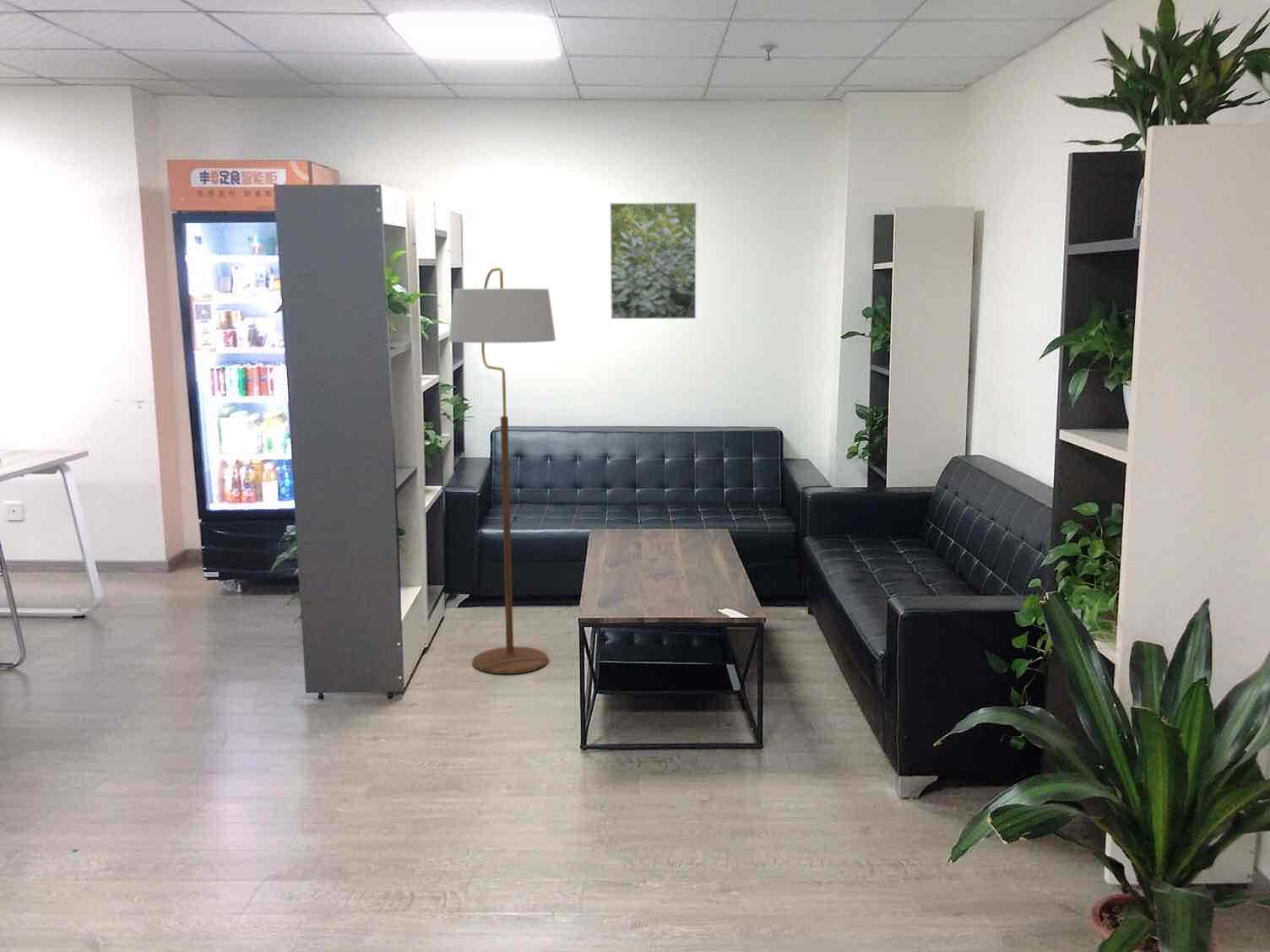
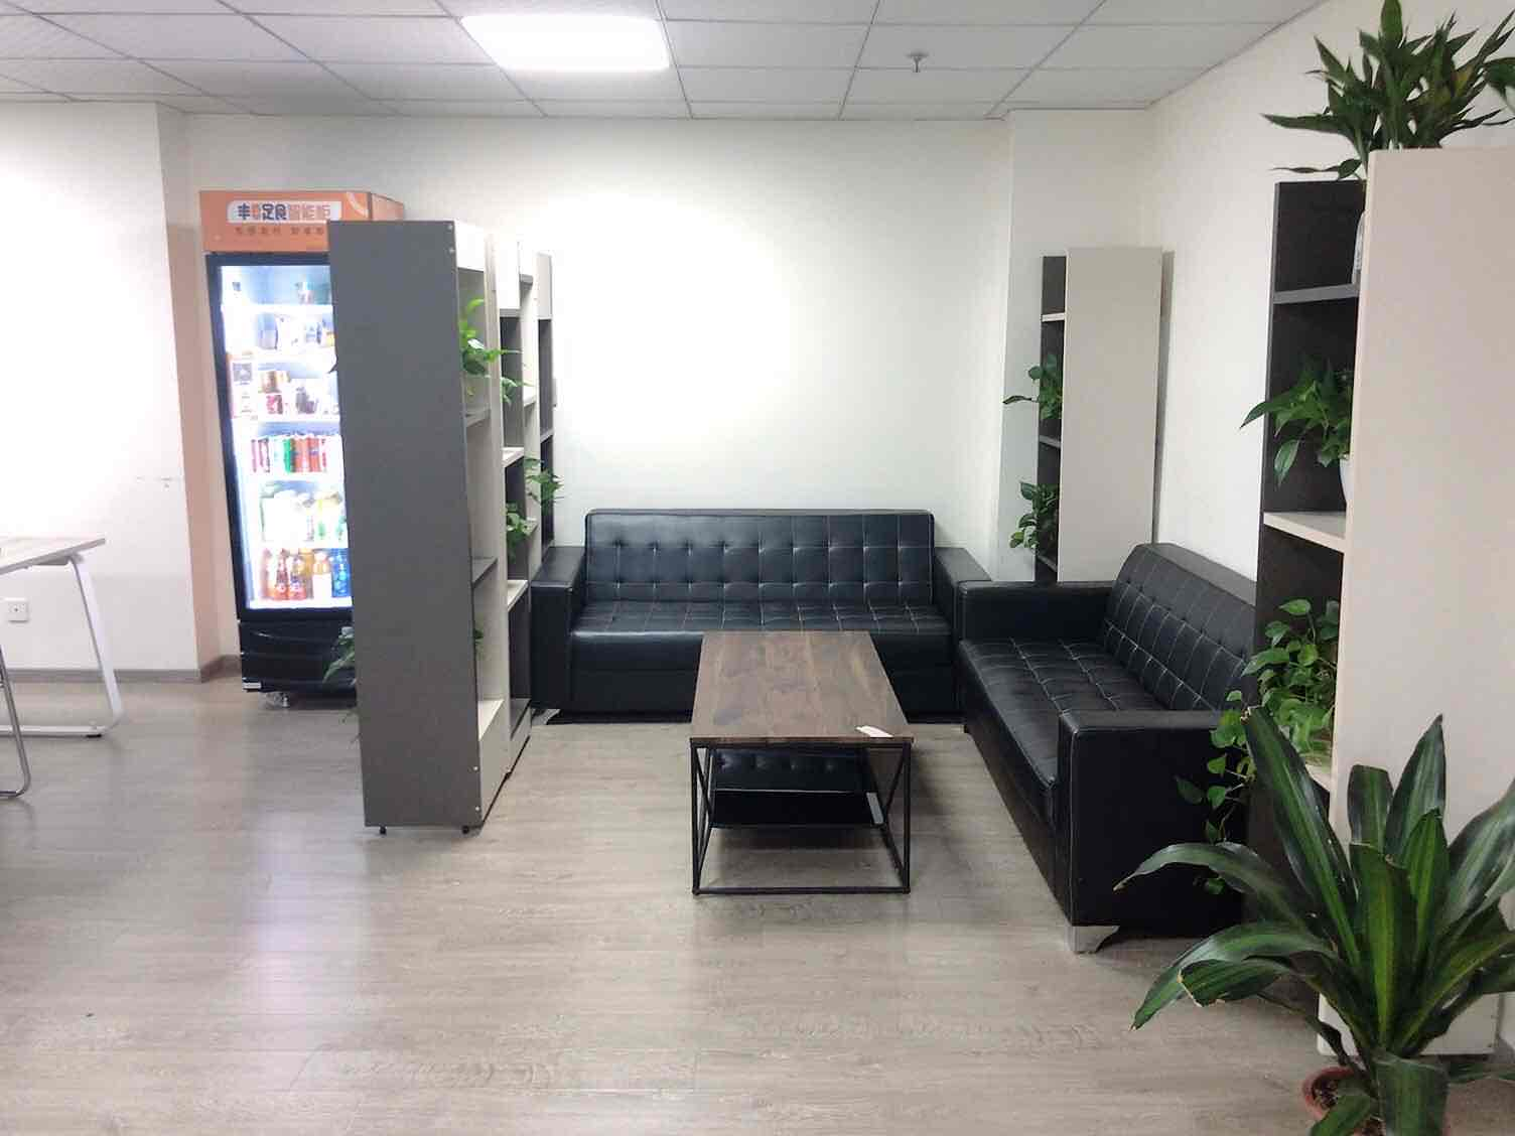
- floor lamp (502, 468)
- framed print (653, 261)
